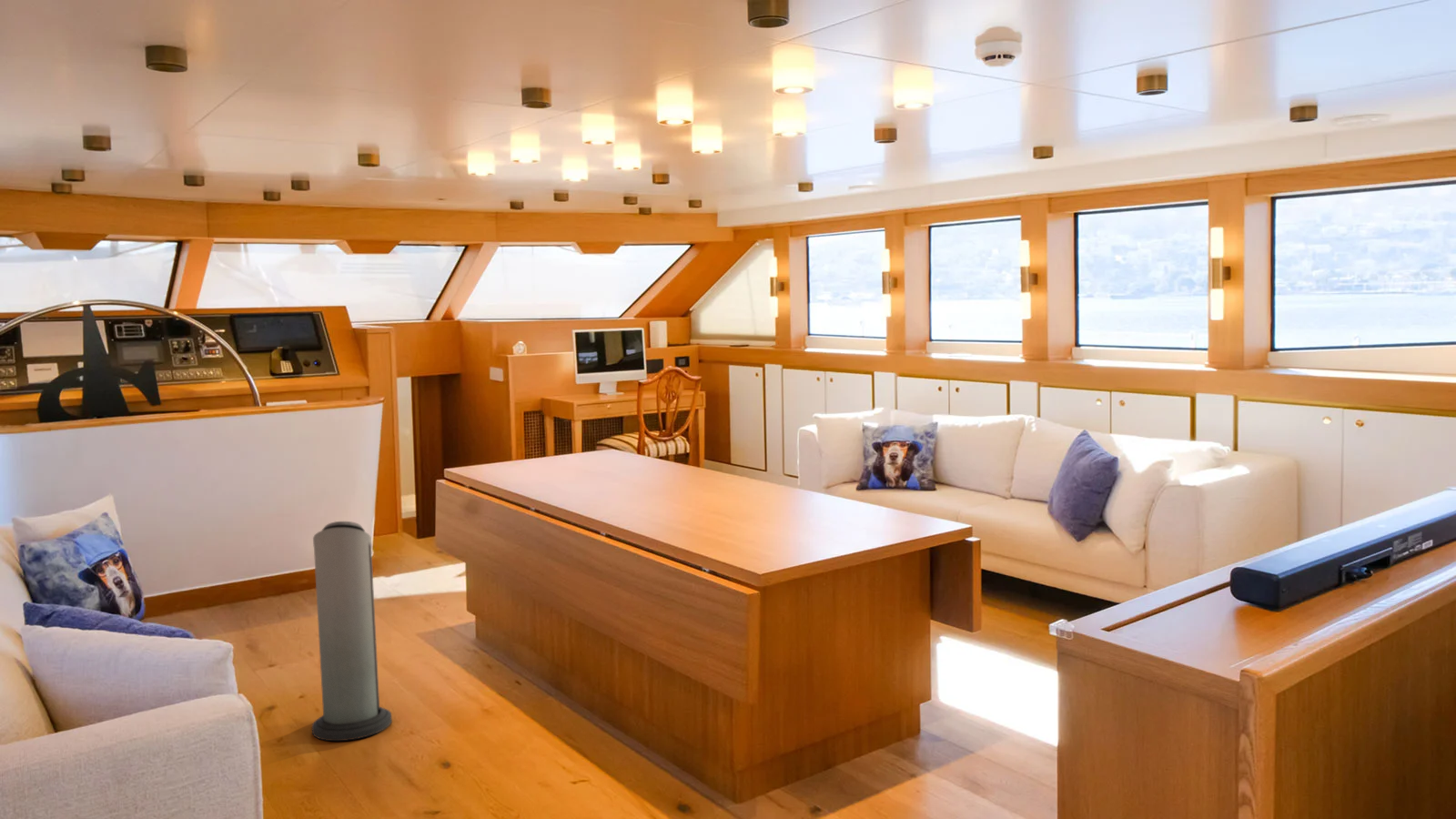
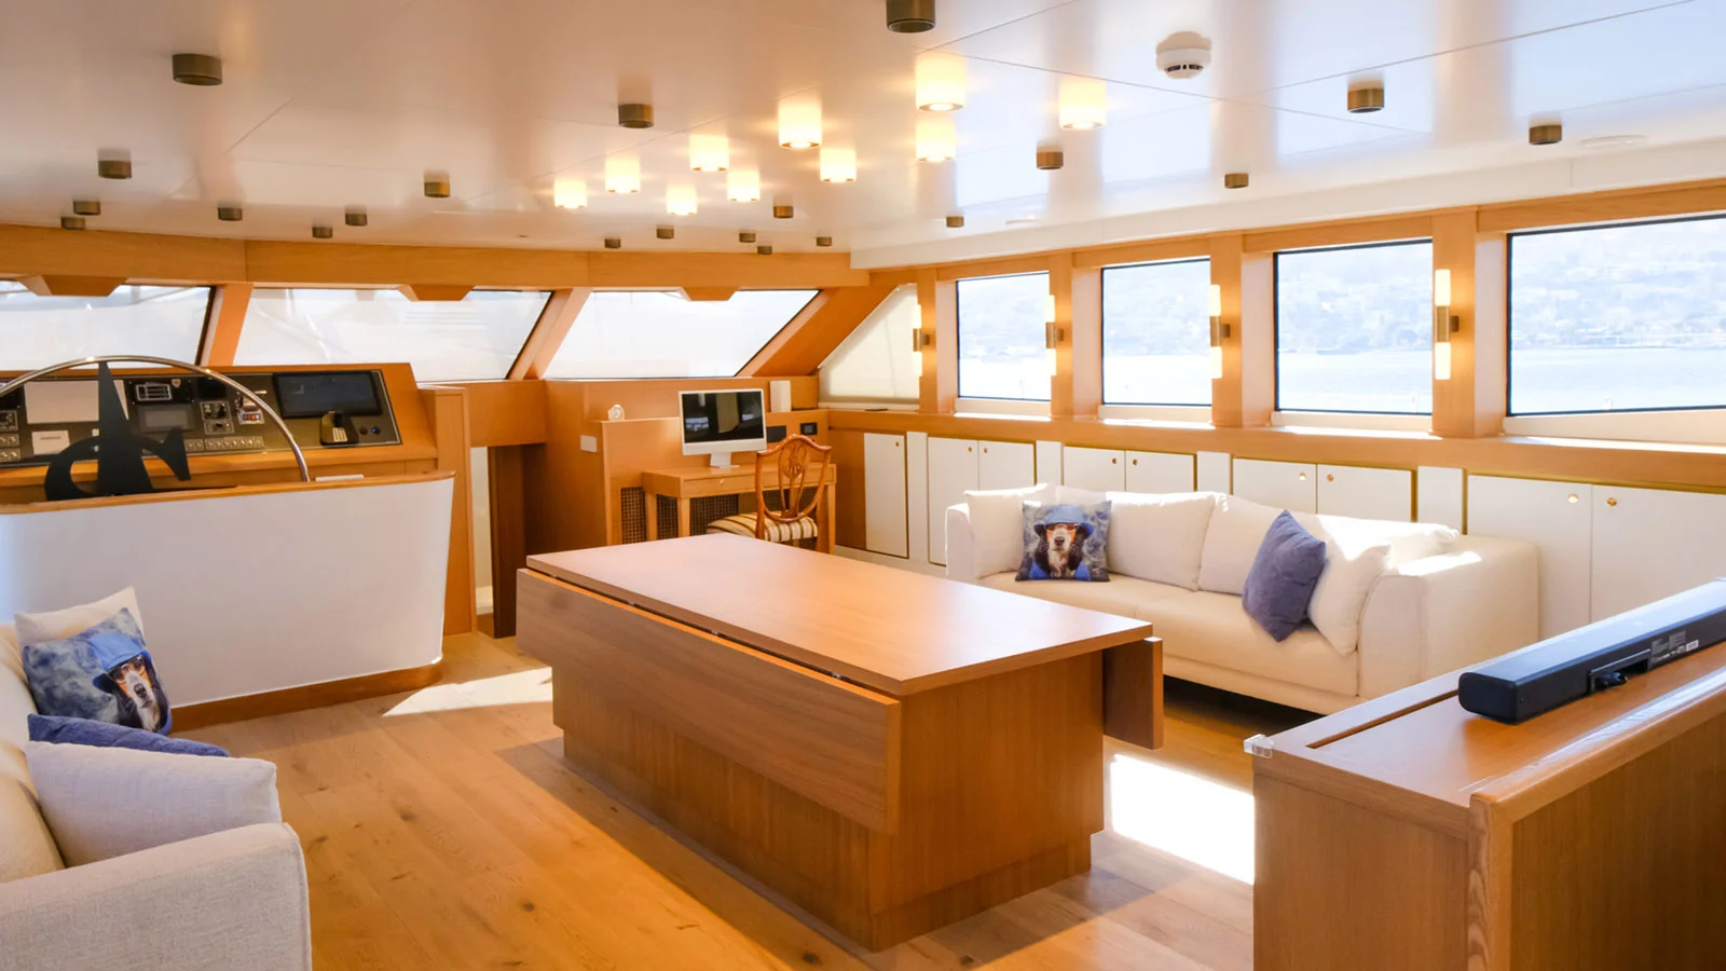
- air purifier (347, 623)
